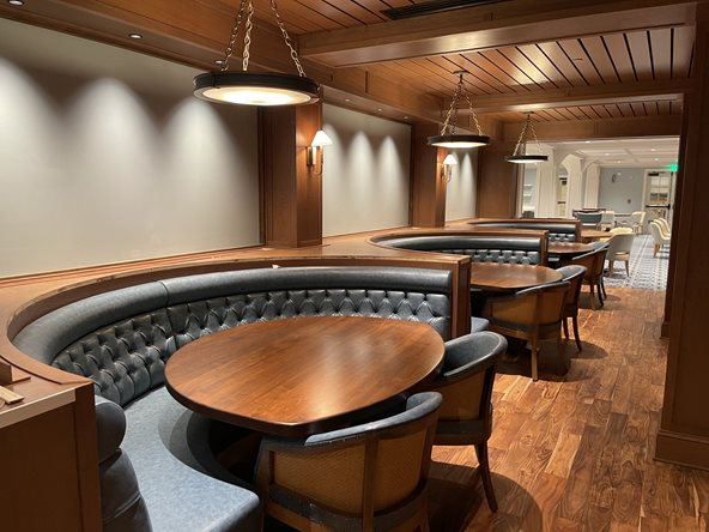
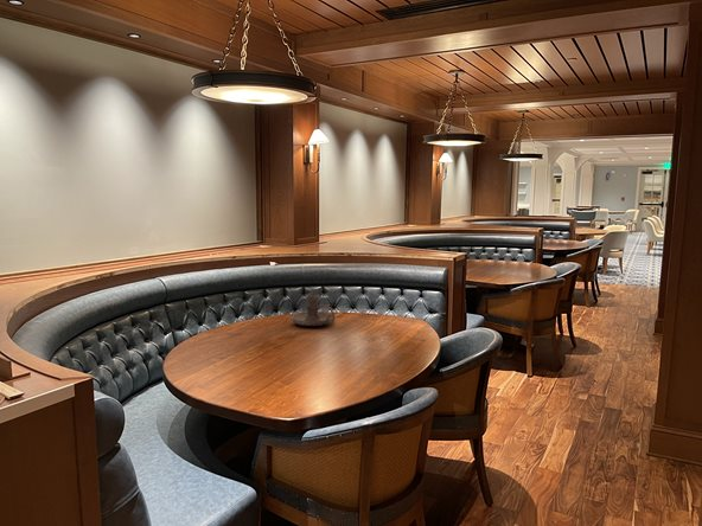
+ candle holder (315, 310)
